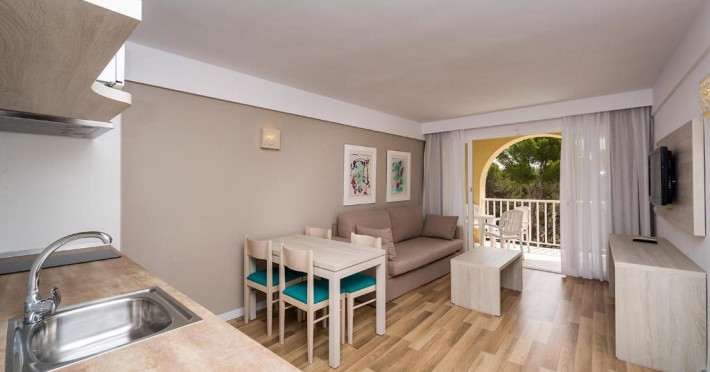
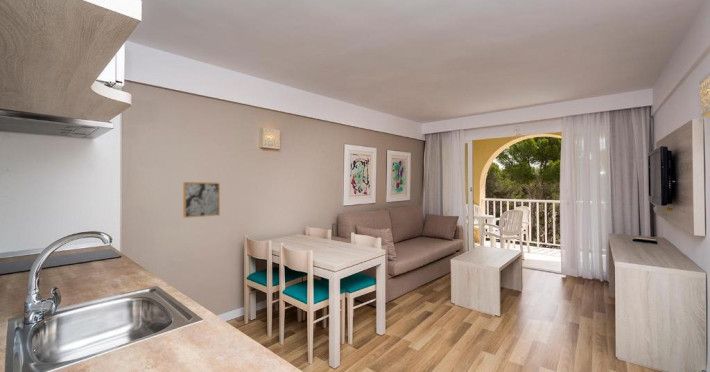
+ wall art (202, 199)
